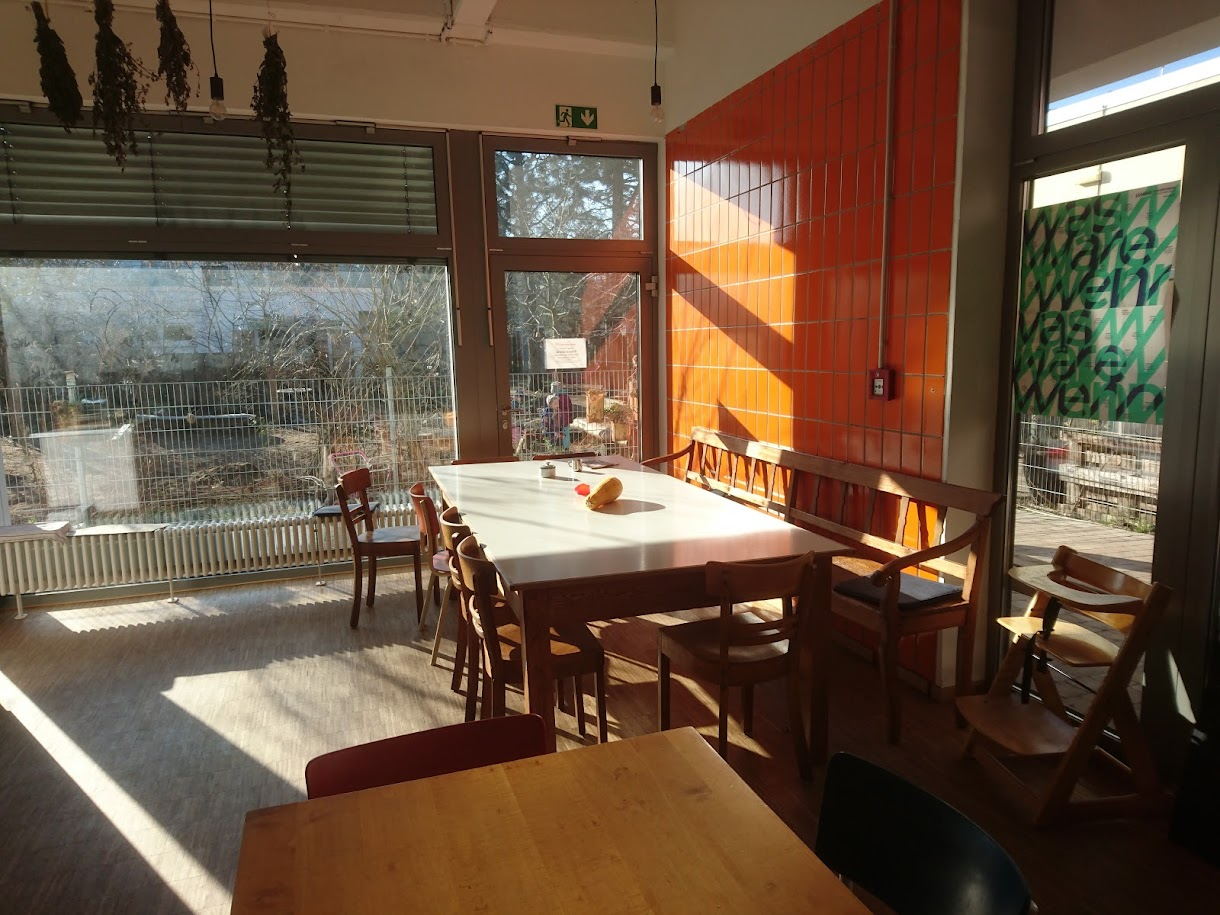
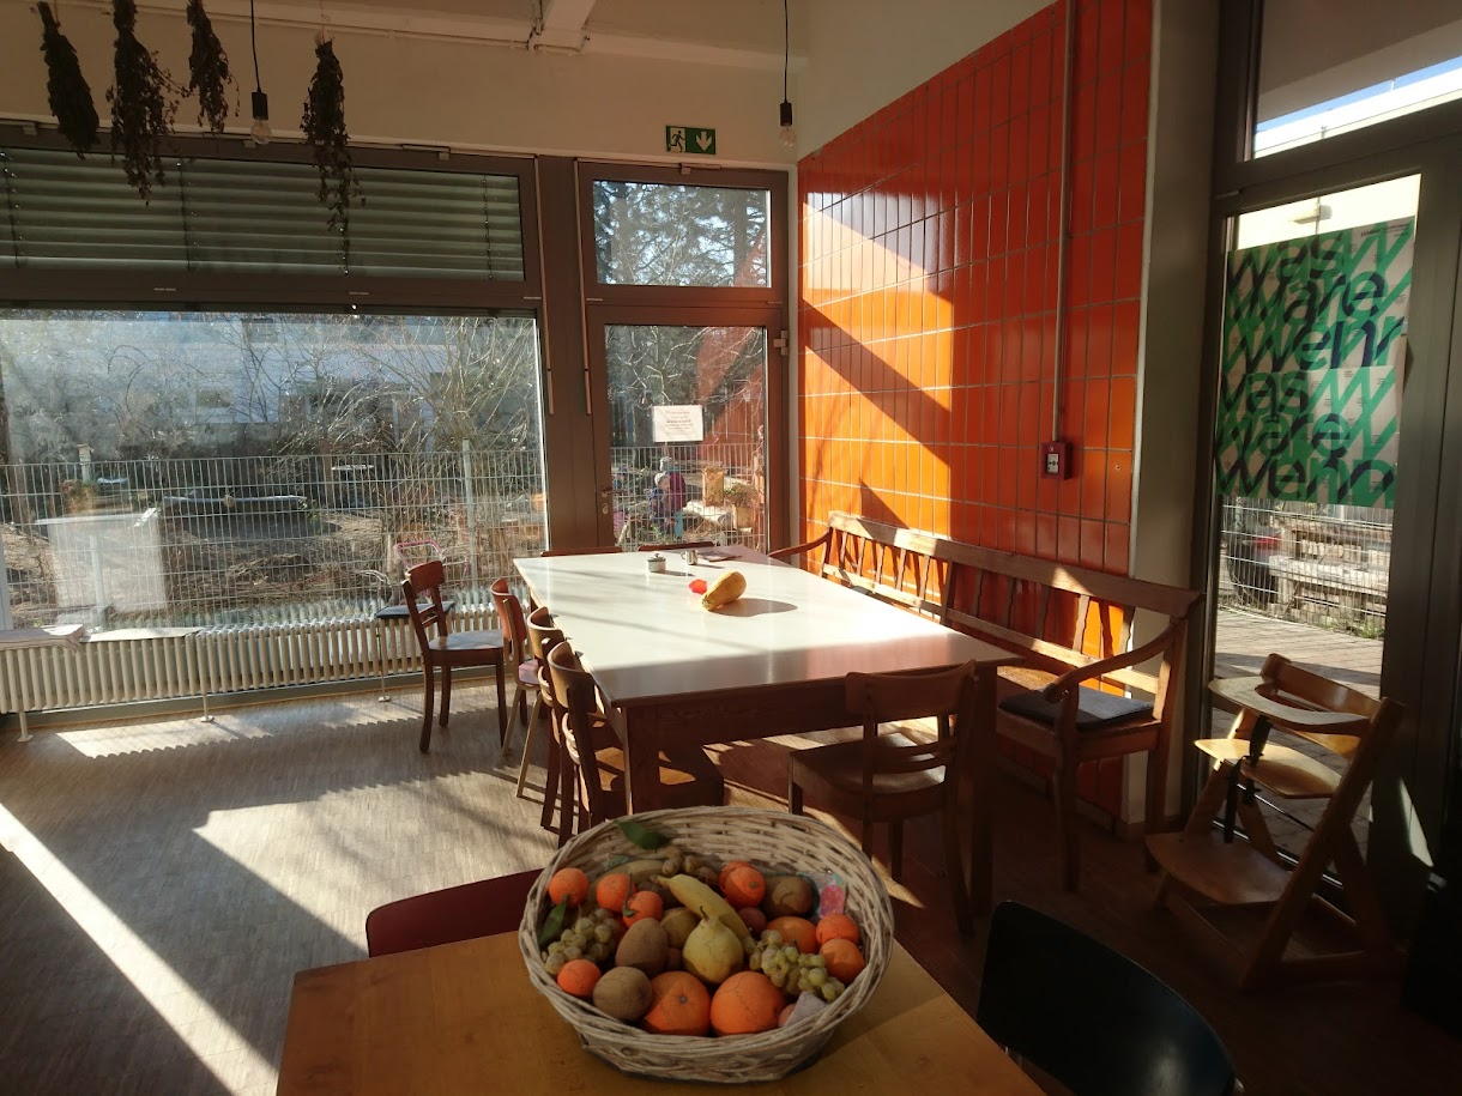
+ fruit basket (706, 934)
